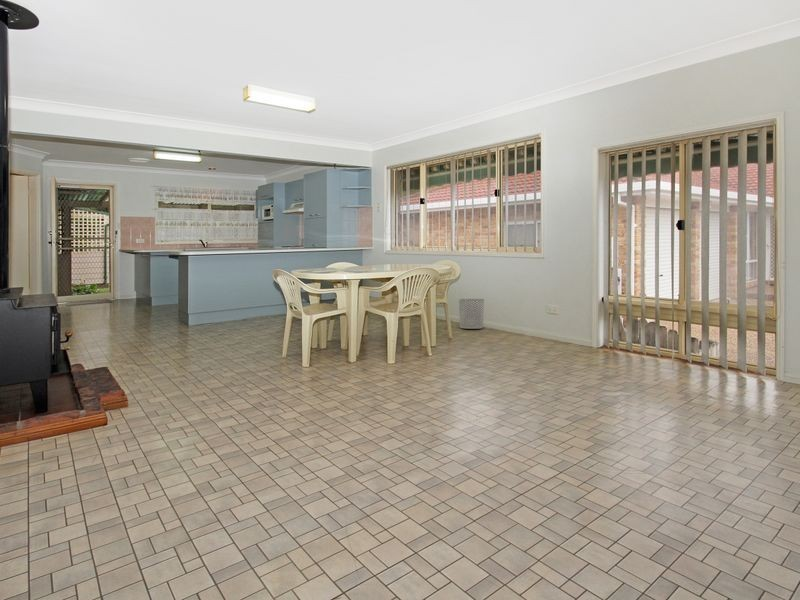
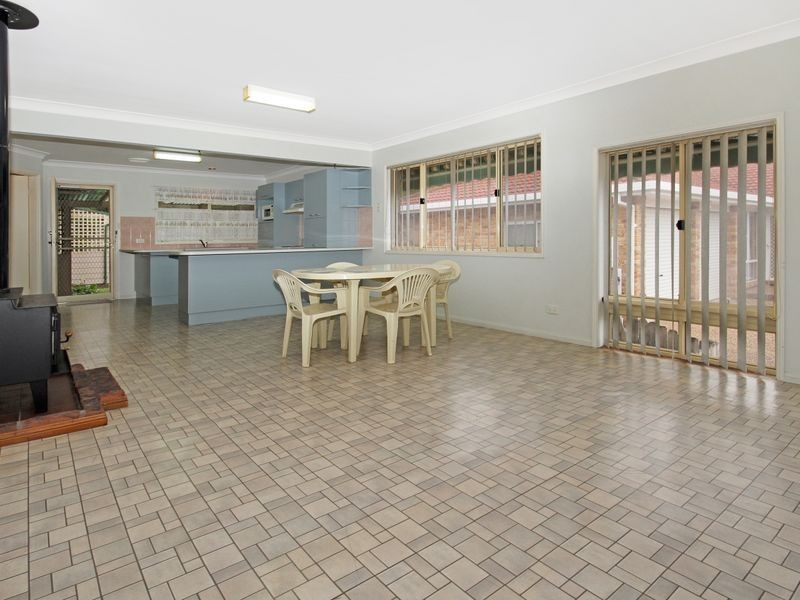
- waste bin (470, 313)
